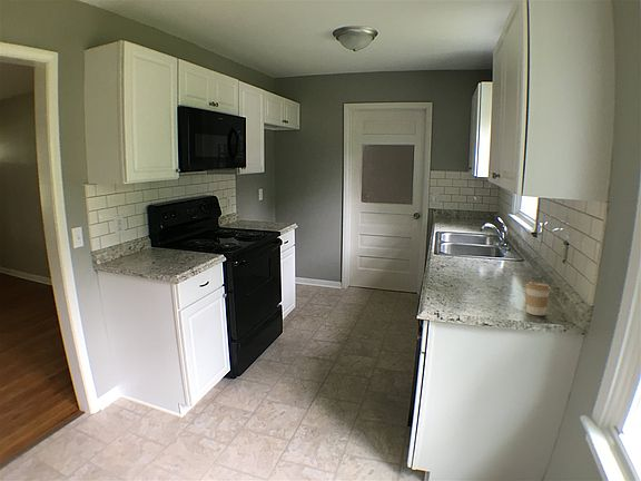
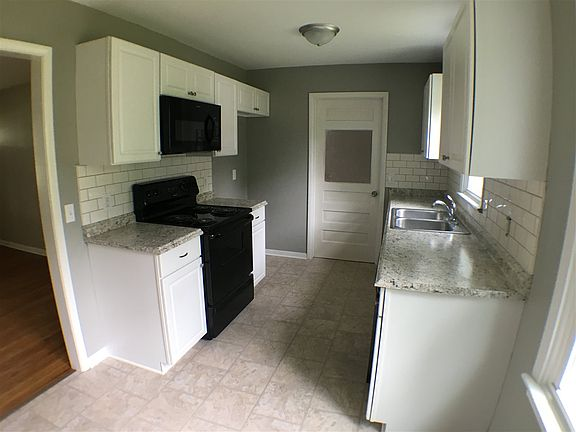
- coffee cup (536, 297)
